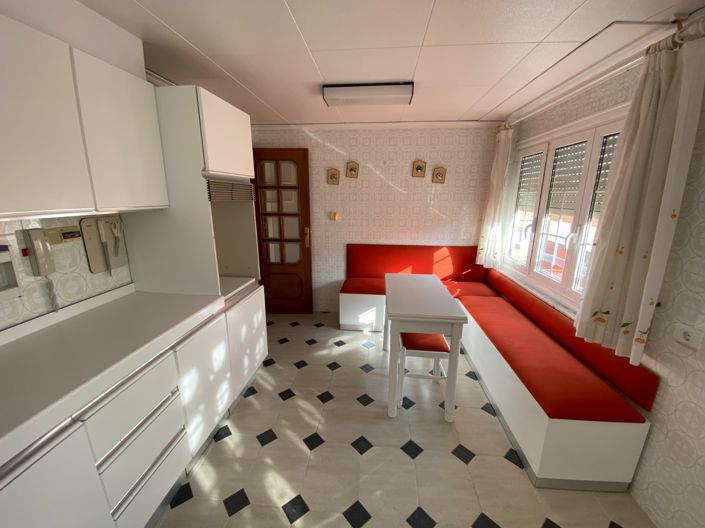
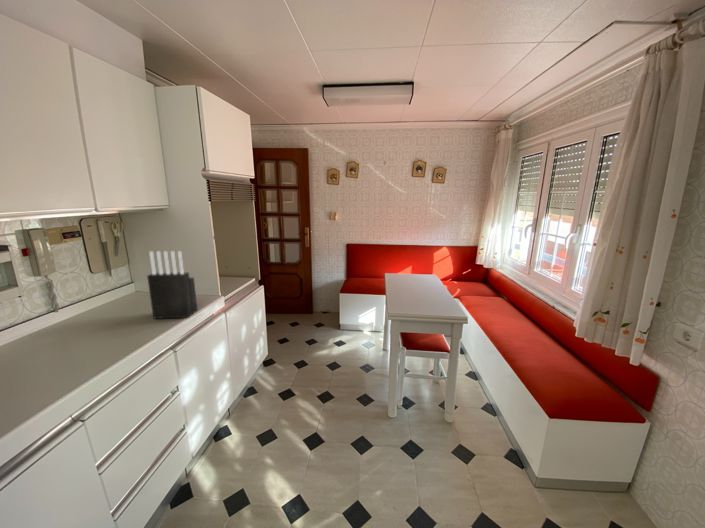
+ knife block (173, 282)
